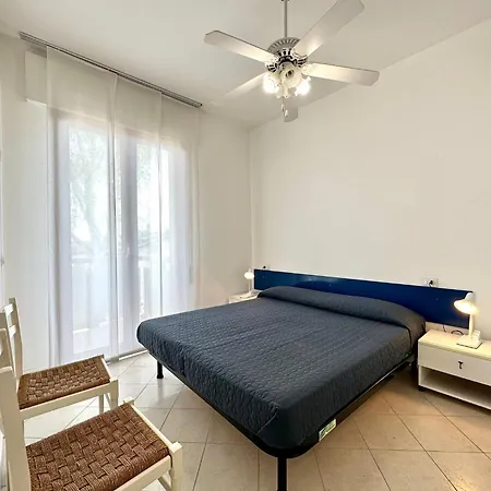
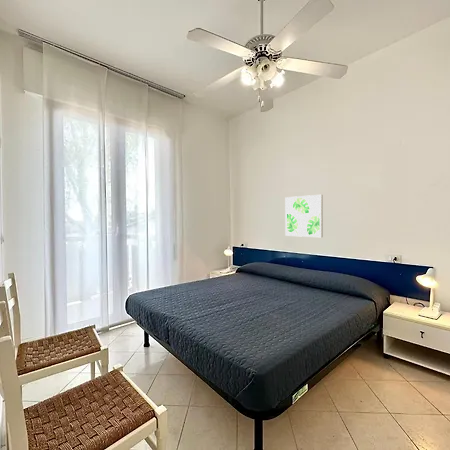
+ wall art (302, 216)
